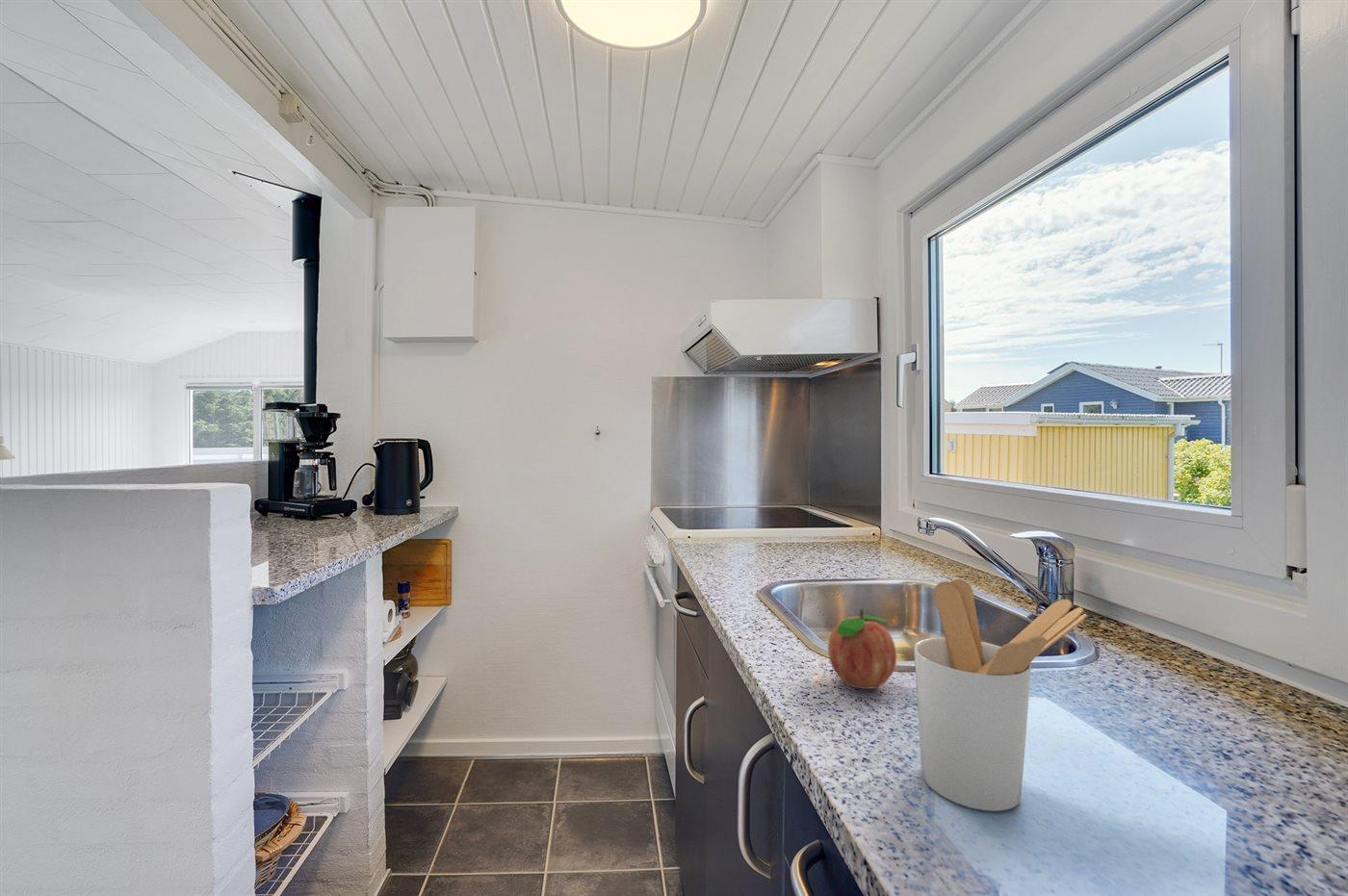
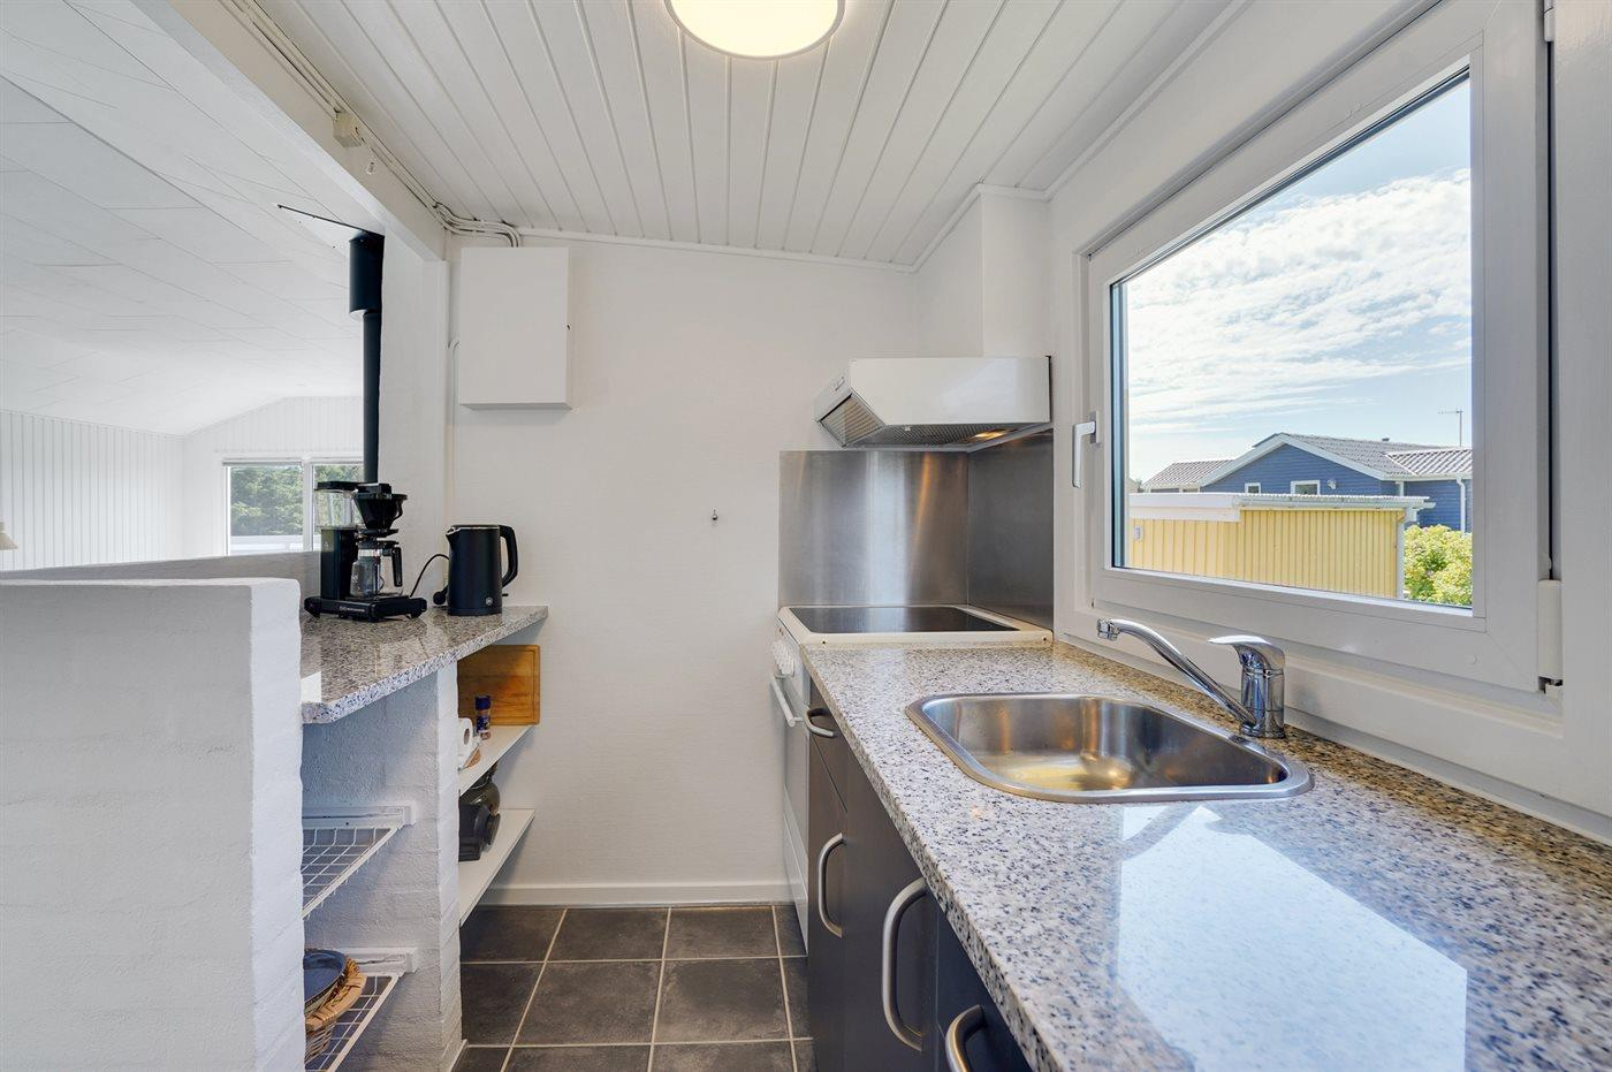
- utensil holder (998, 689)
- fruit (862, 646)
